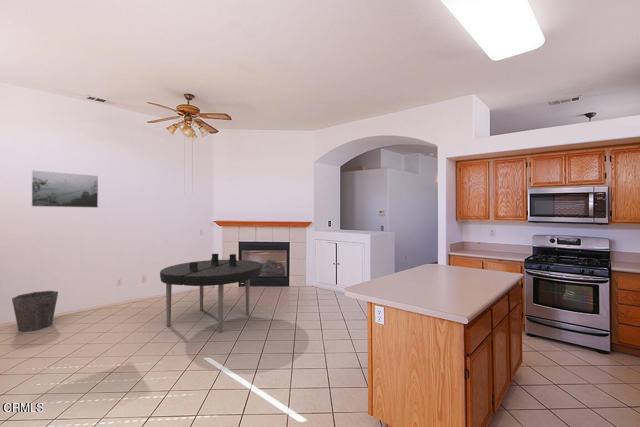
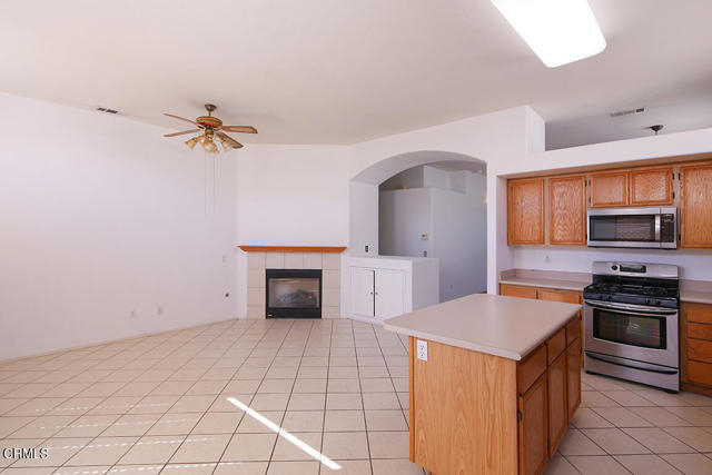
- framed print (66, 190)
- dining table (213, 285)
- waste bin (35, 310)
